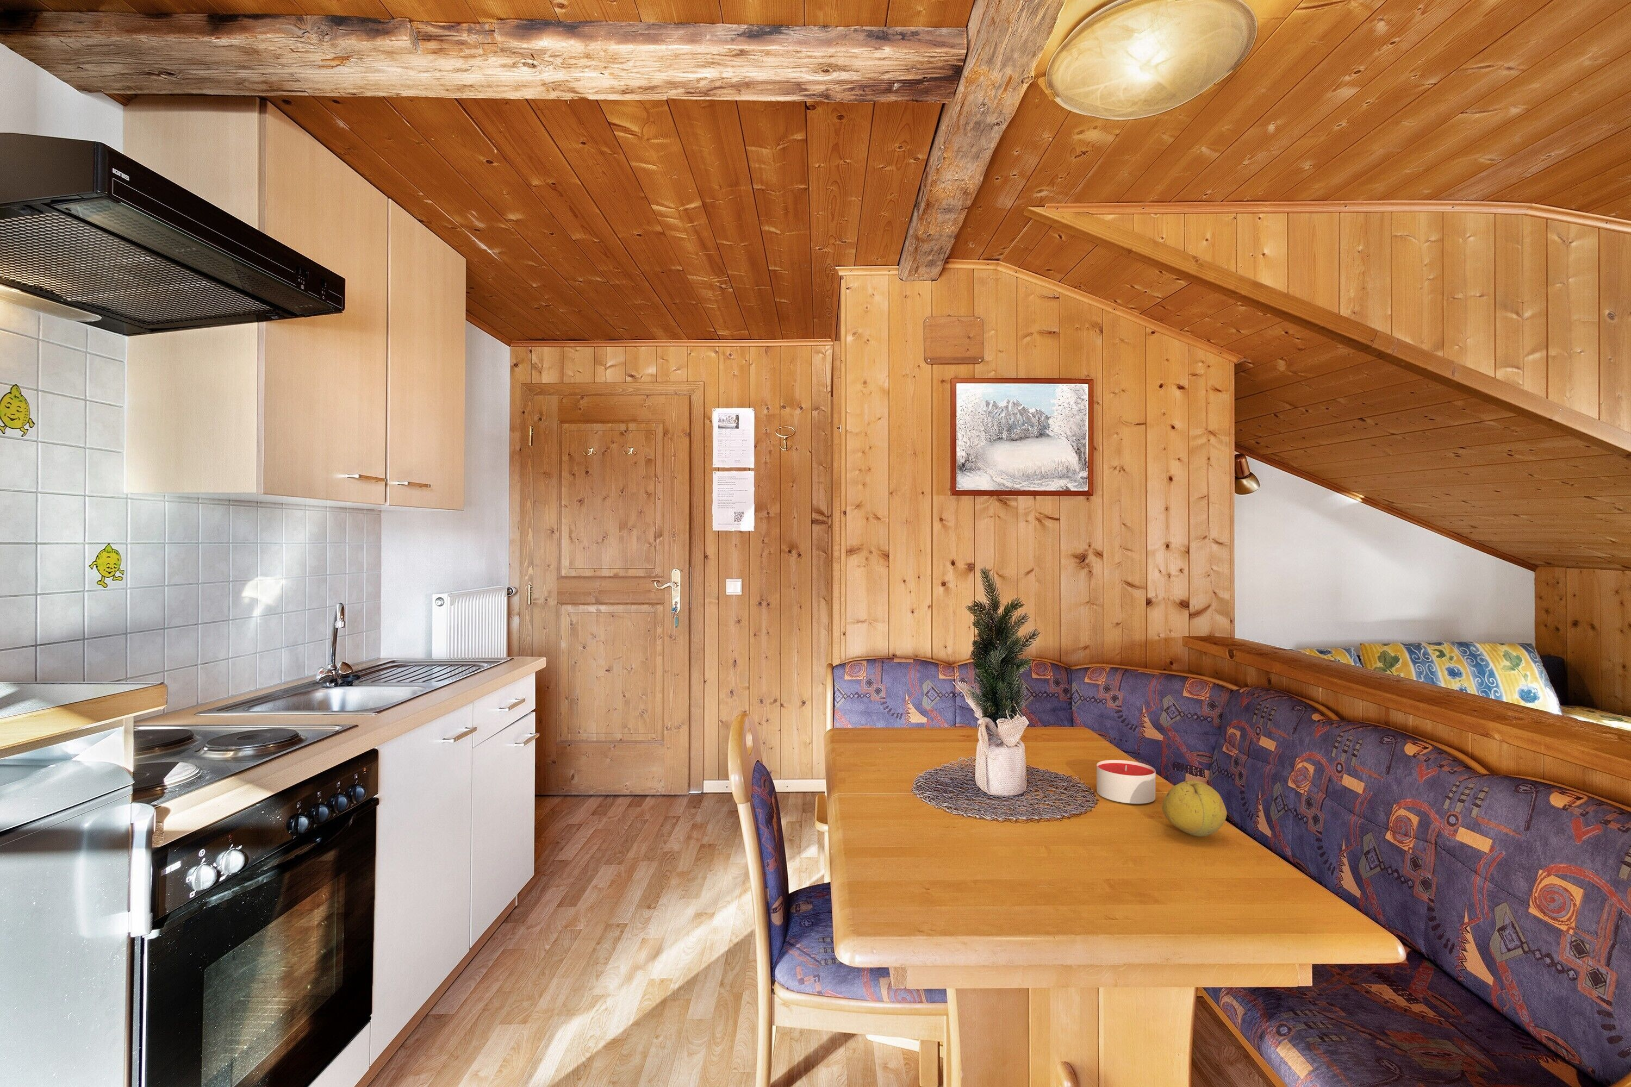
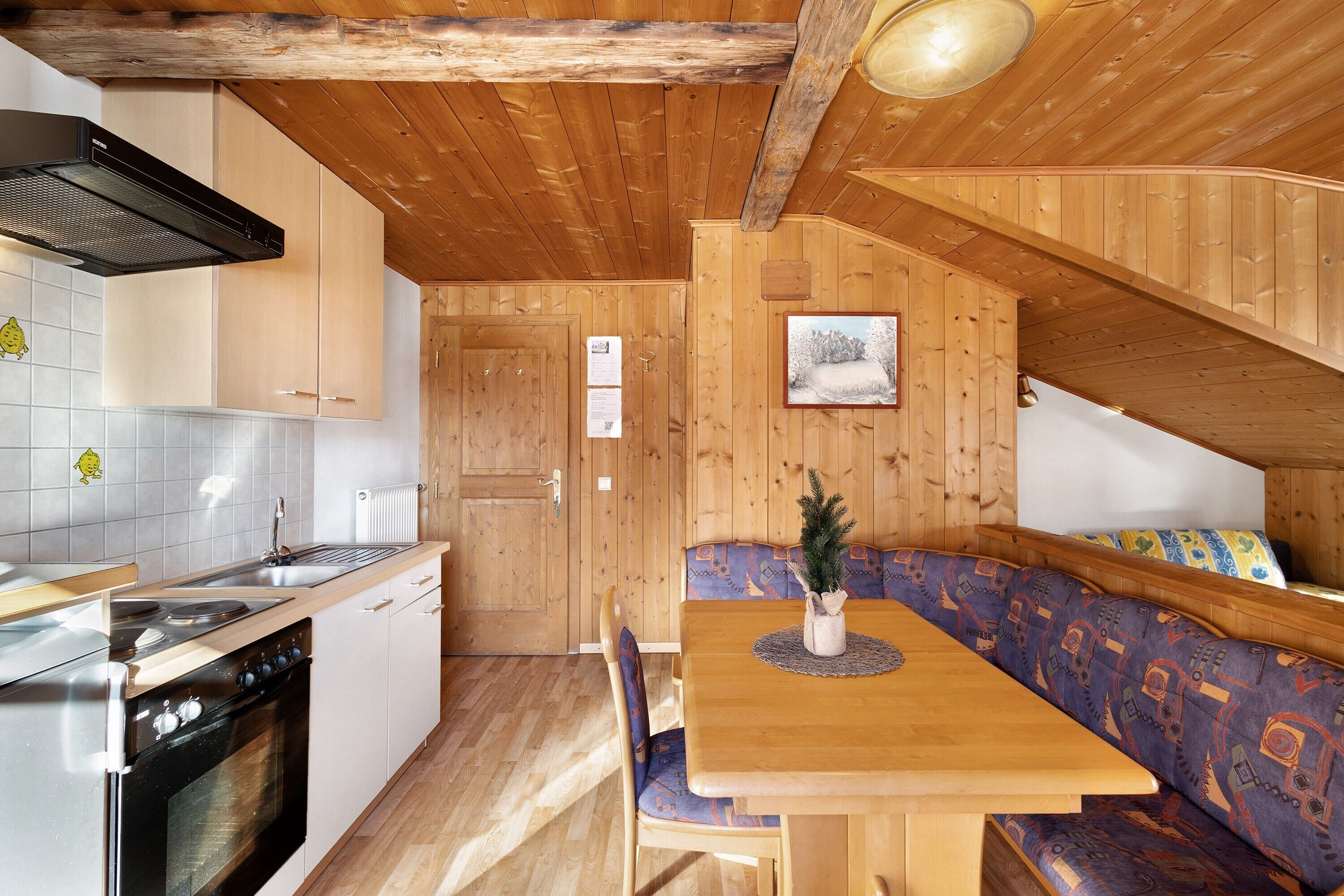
- fruit (1194, 808)
- candle (1125, 780)
